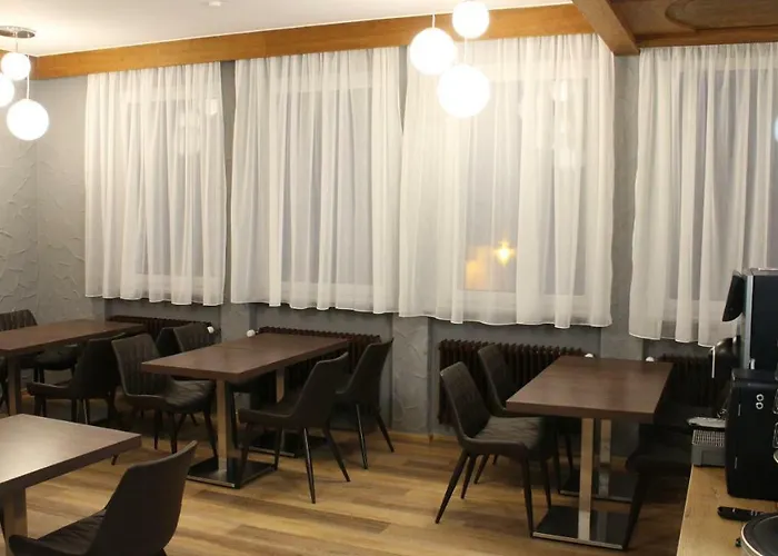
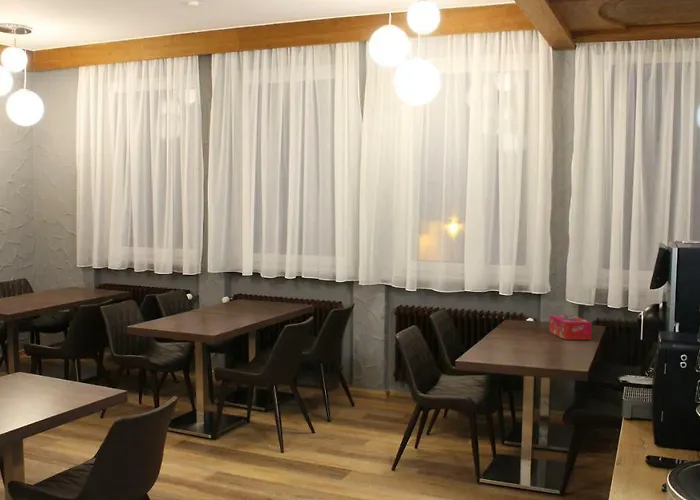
+ tissue box (569, 327)
